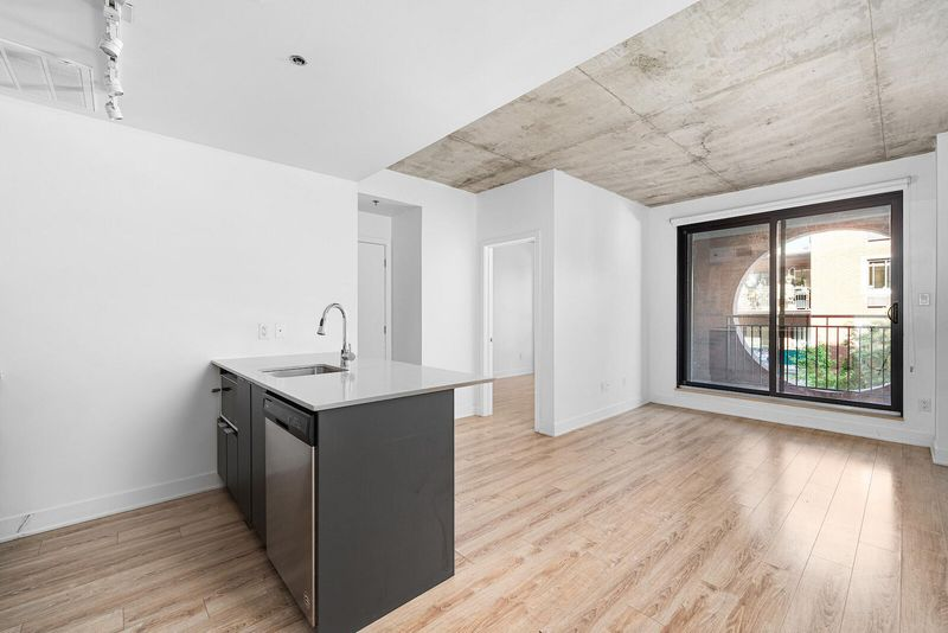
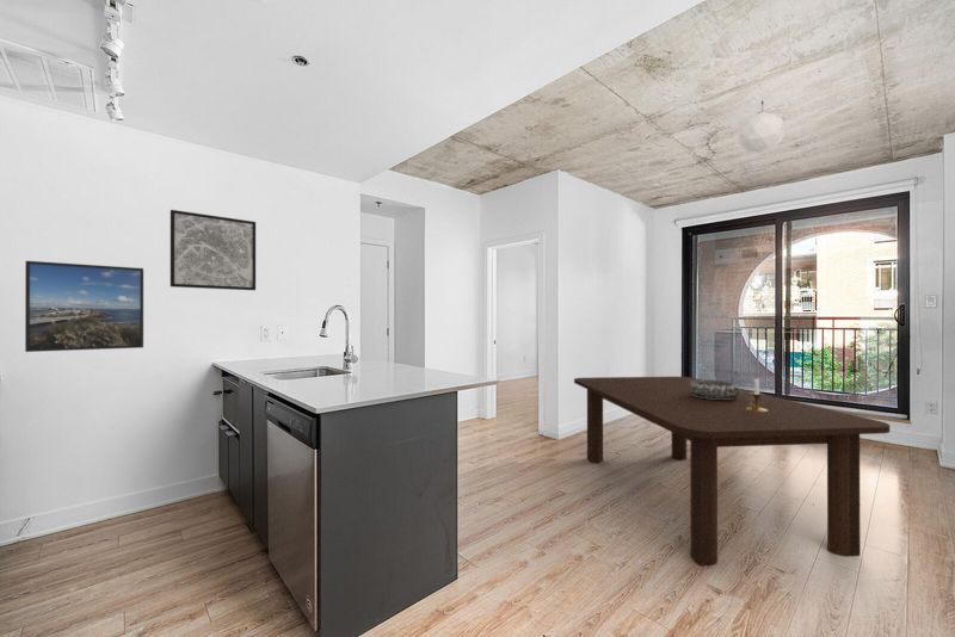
+ decorative bowl (714, 389)
+ wall art (215, 252)
+ pendant lamp (760, 126)
+ dining table (685, 444)
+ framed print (88, 307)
+ candlestick (756, 394)
